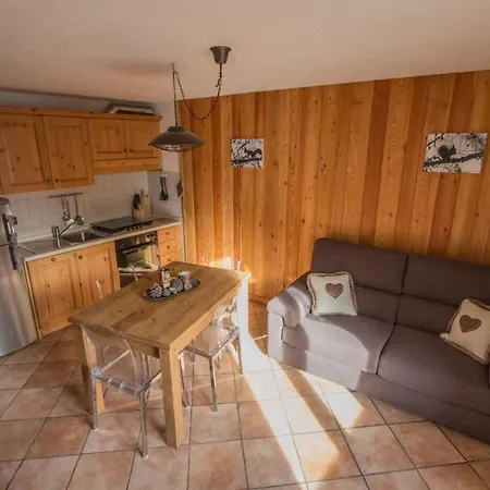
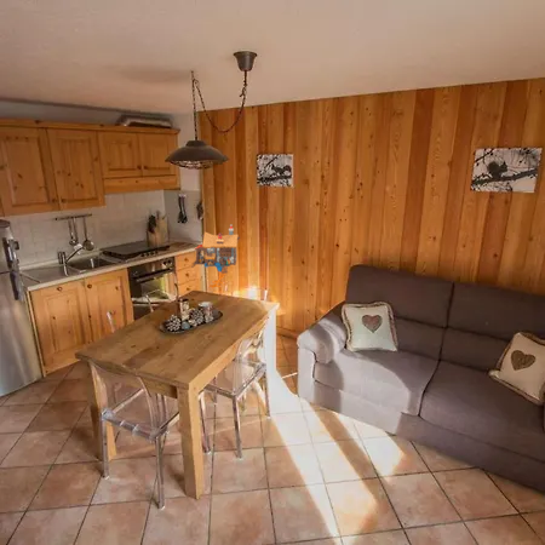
+ hut on chicken legs (217, 256)
